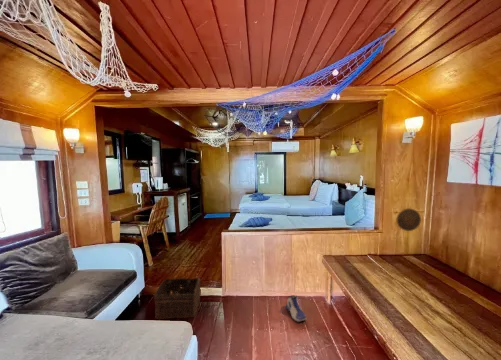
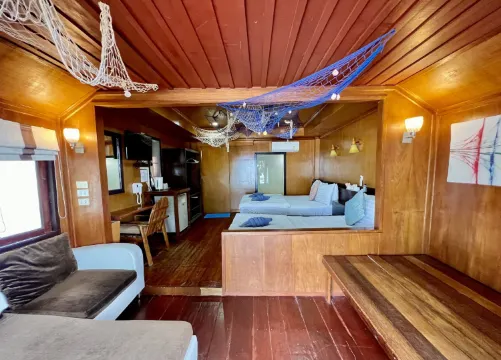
- sneaker (294, 305)
- basket (180, 292)
- decorative plate (409, 219)
